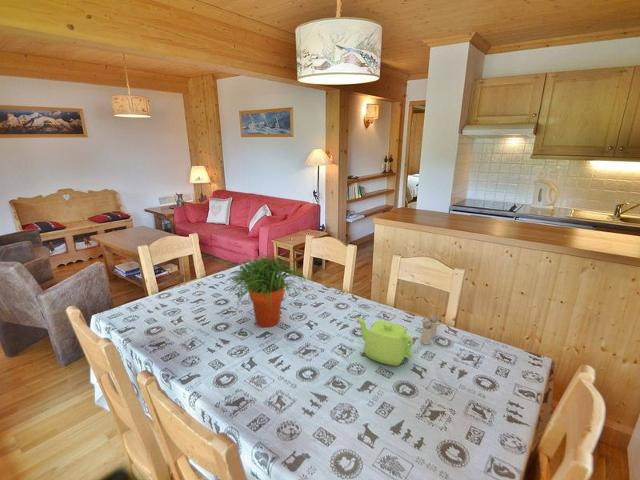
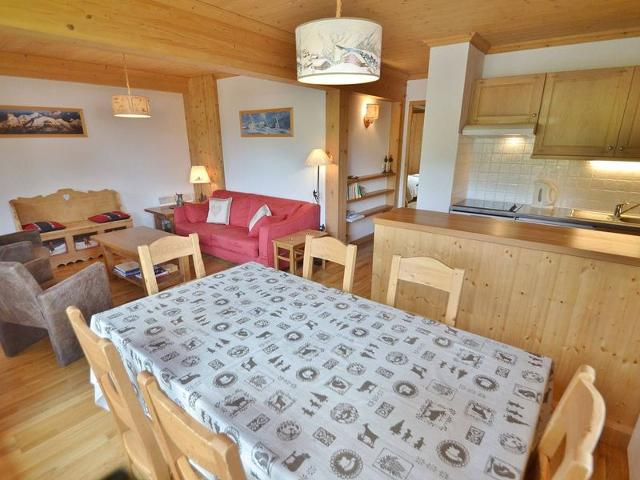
- teapot (382, 338)
- salt and pepper shaker (429, 328)
- potted plant (265, 290)
